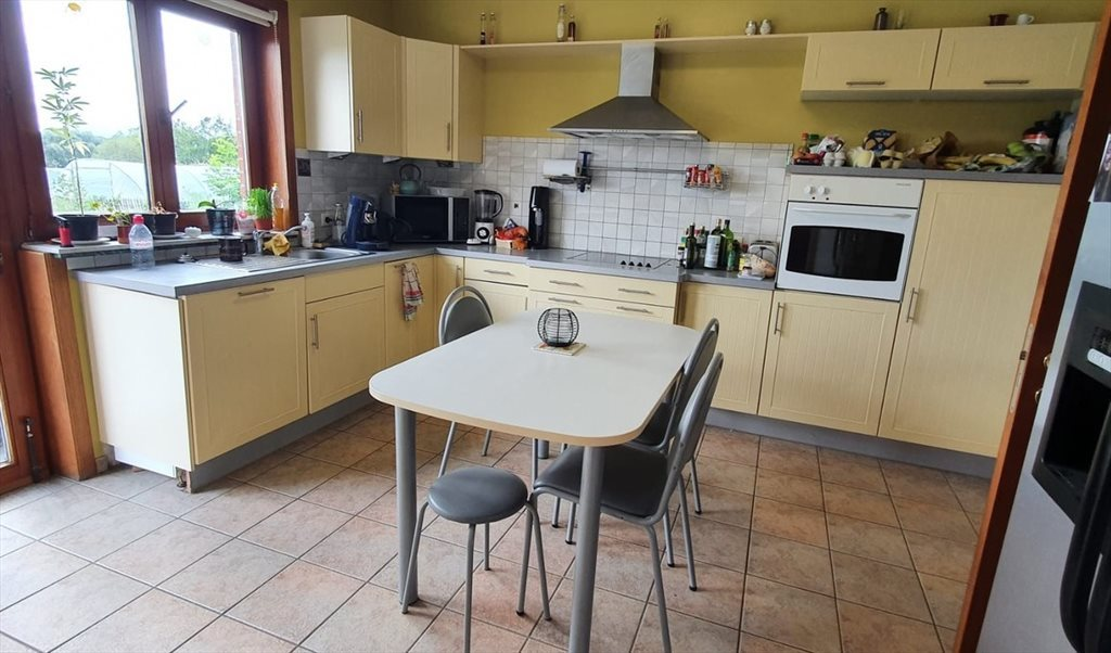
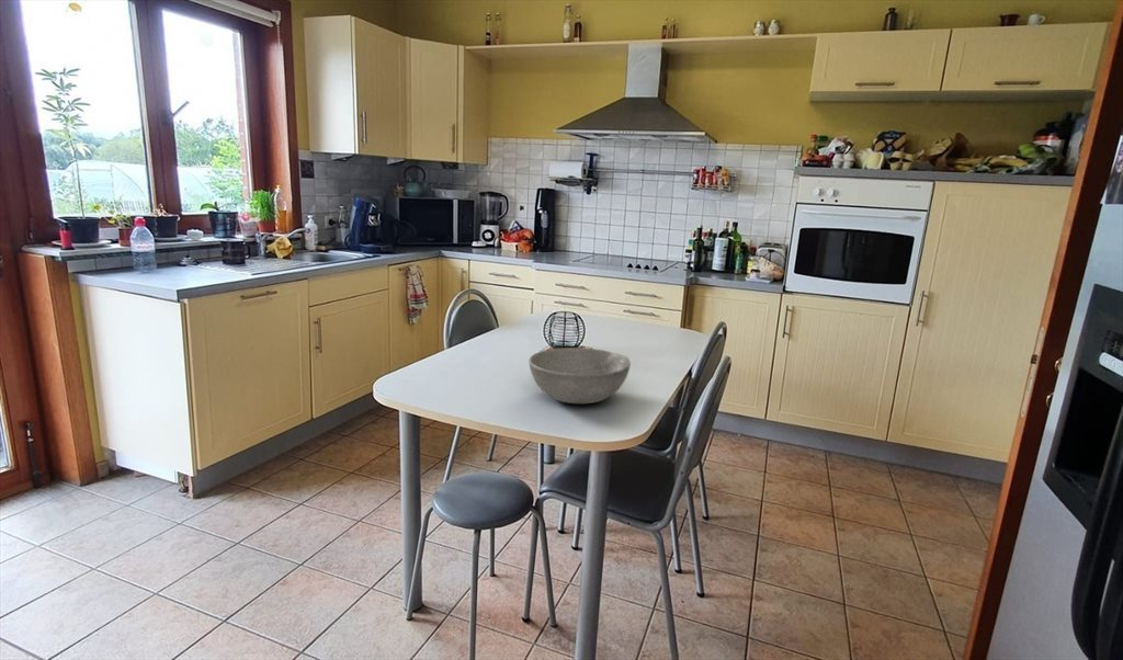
+ bowl (578, 378)
